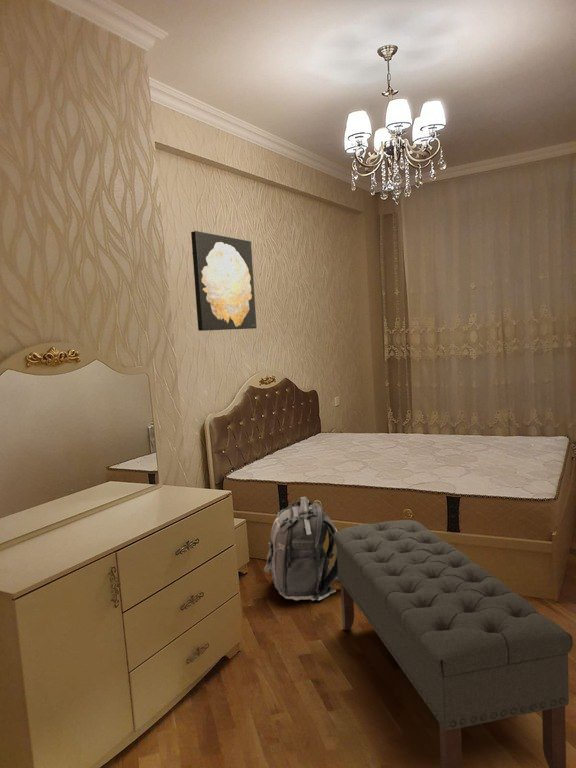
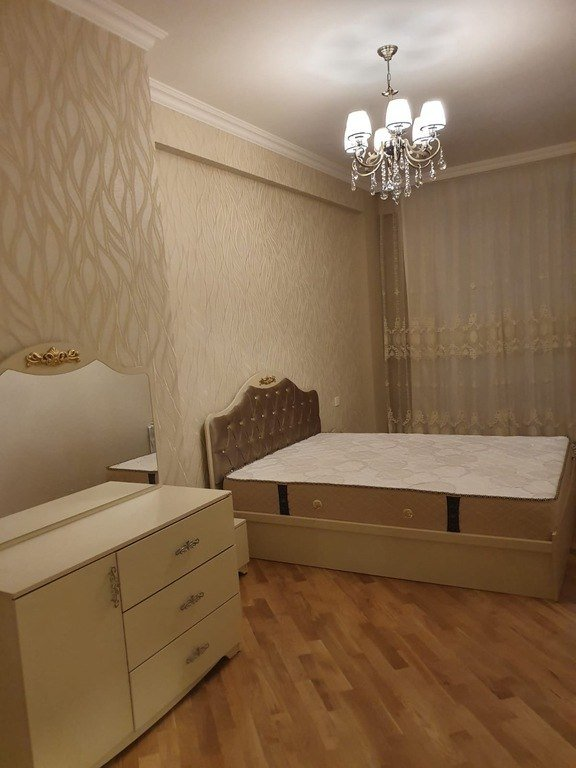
- wall art (225, 283)
- bench (428, 625)
- backpack (303, 543)
